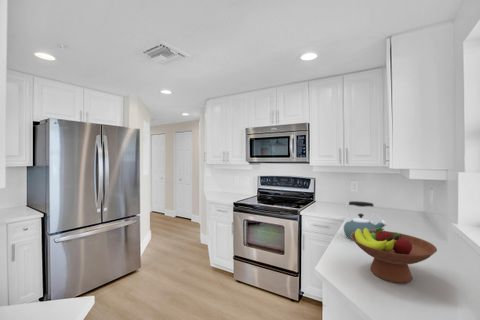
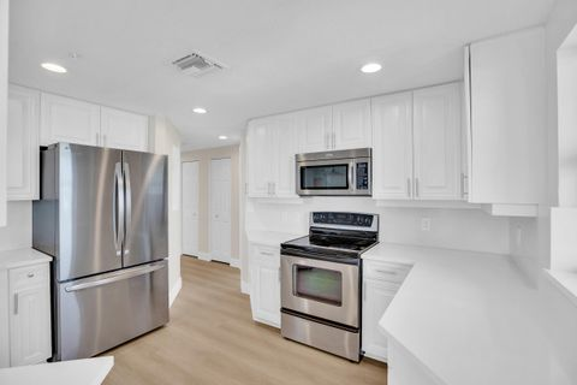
- fruit bowl (390, 251)
- kettle (364, 220)
